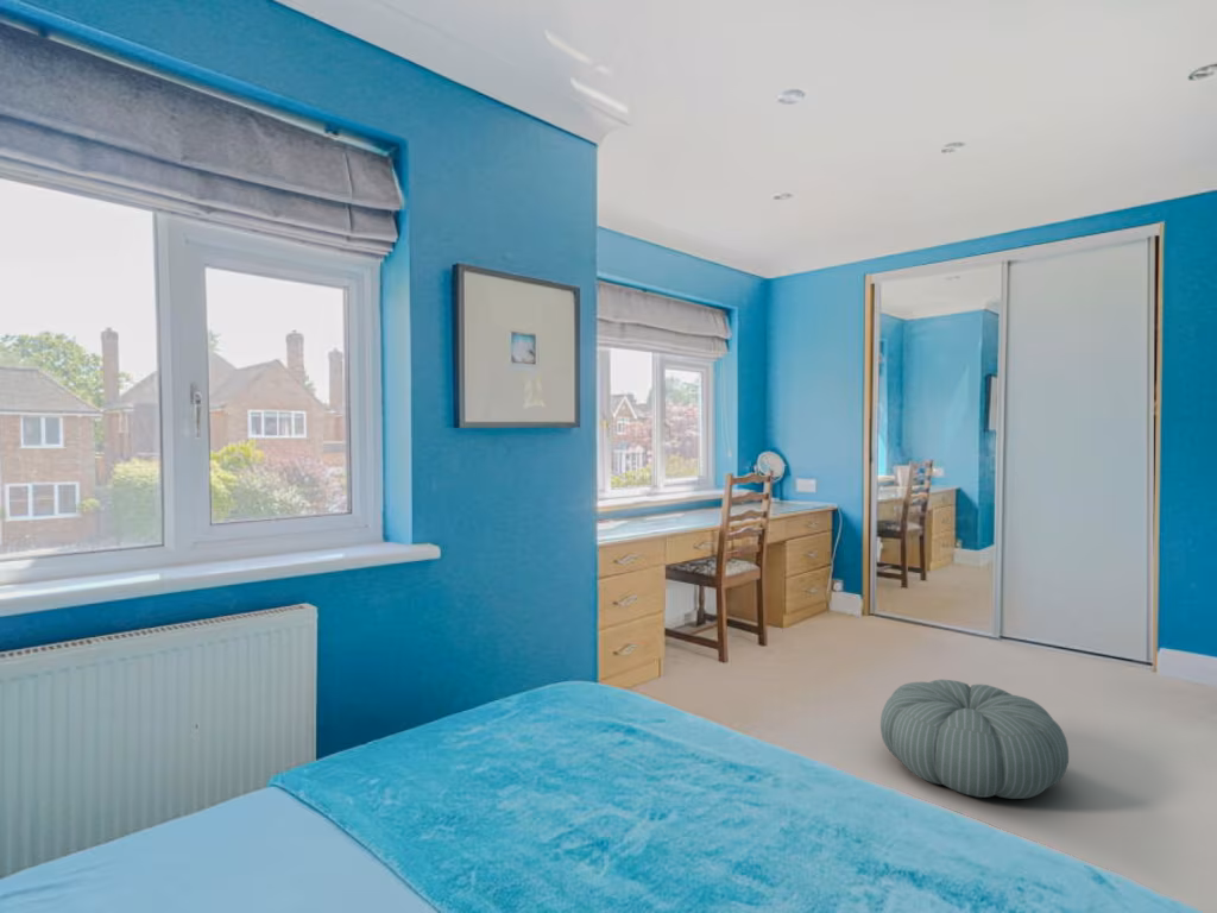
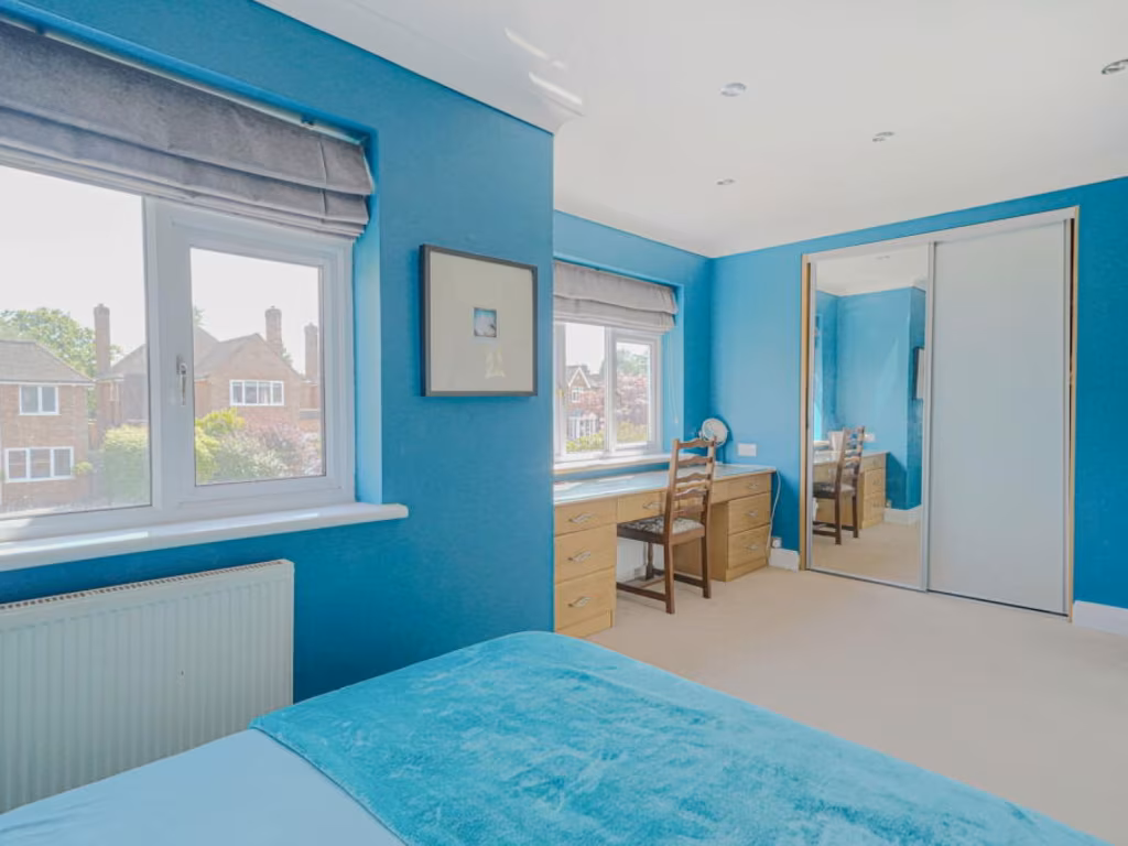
- pouf (969, 733)
